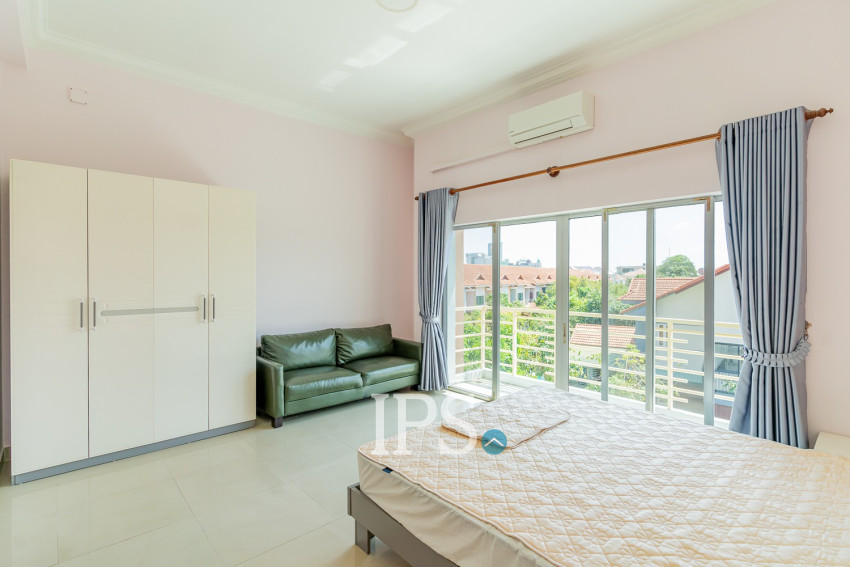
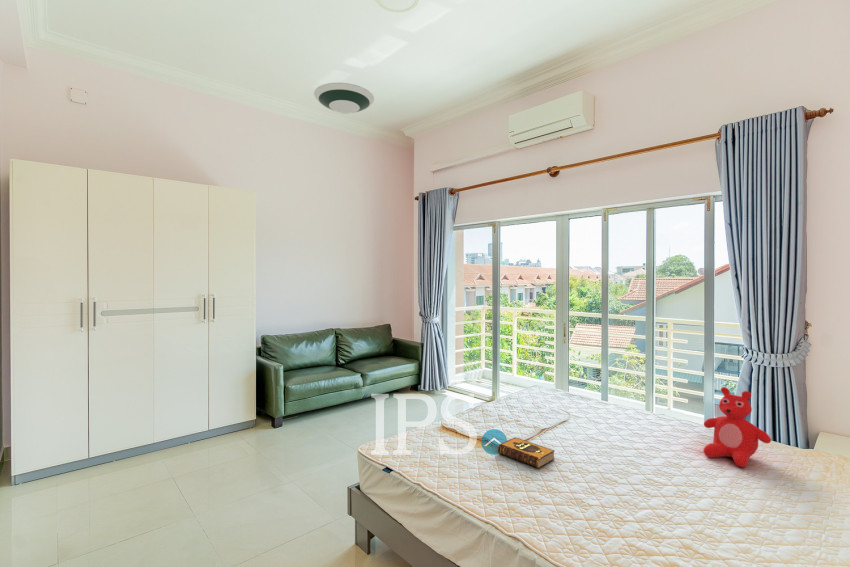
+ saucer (344, 104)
+ teddy bear (731, 424)
+ hardback book (525, 452)
